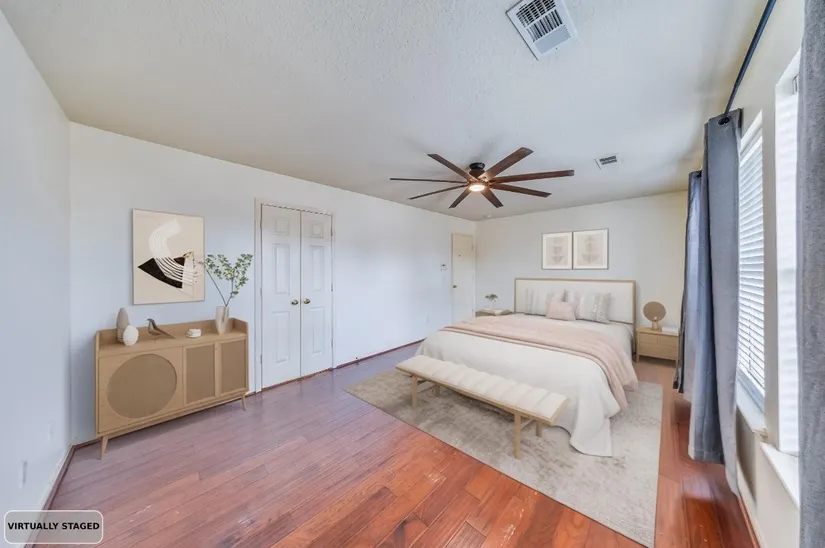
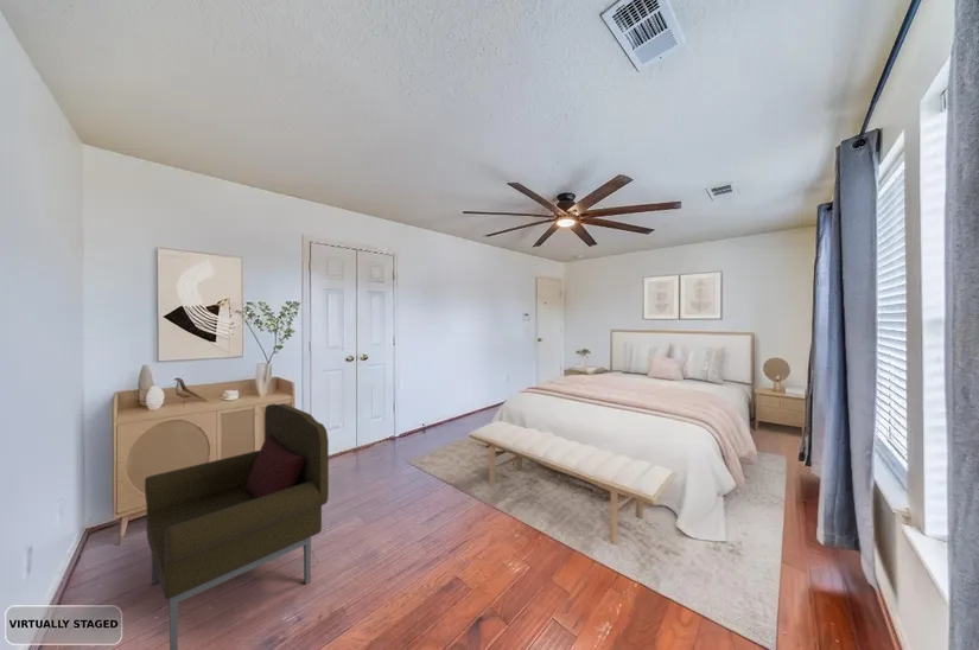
+ armchair (234, 499)
